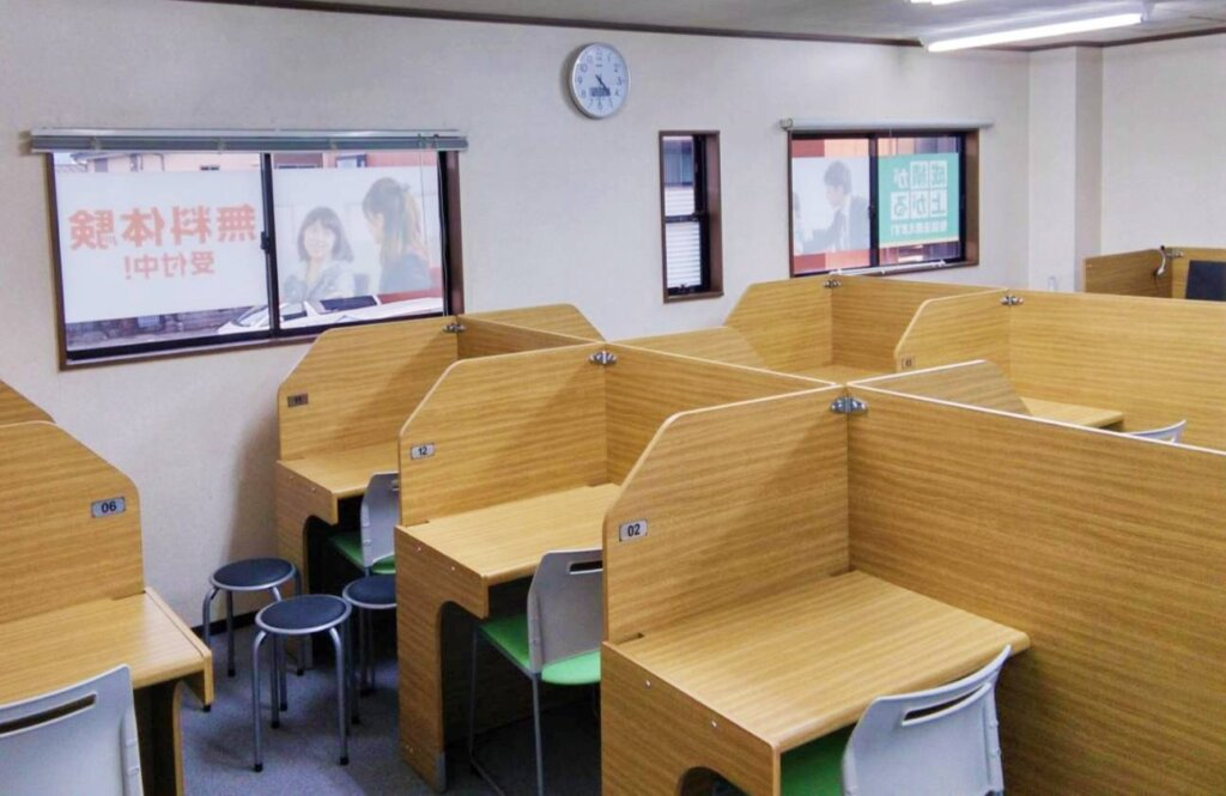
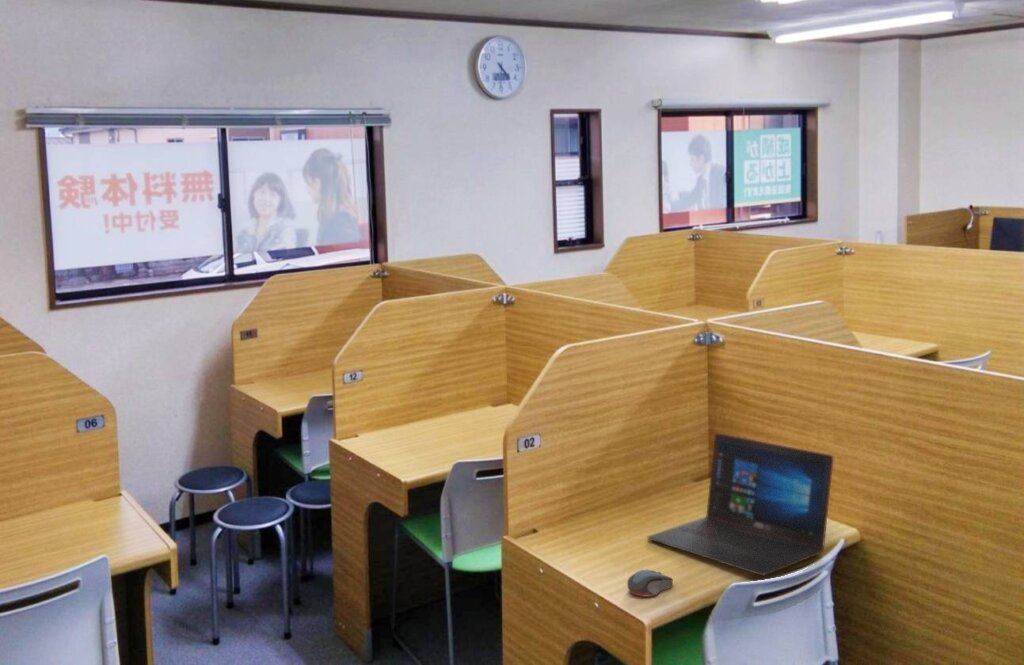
+ laptop (737, 499)
+ computer mouse (649, 579)
